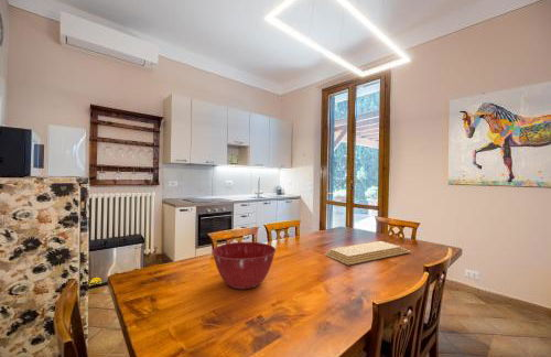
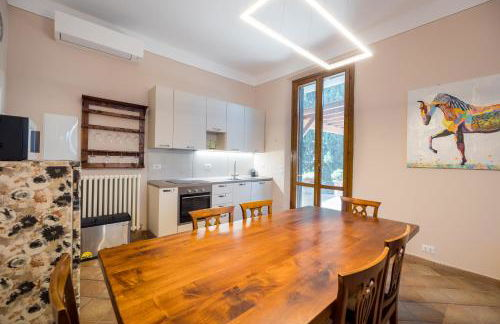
- mixing bowl (244, 266)
- cutting board (368, 250)
